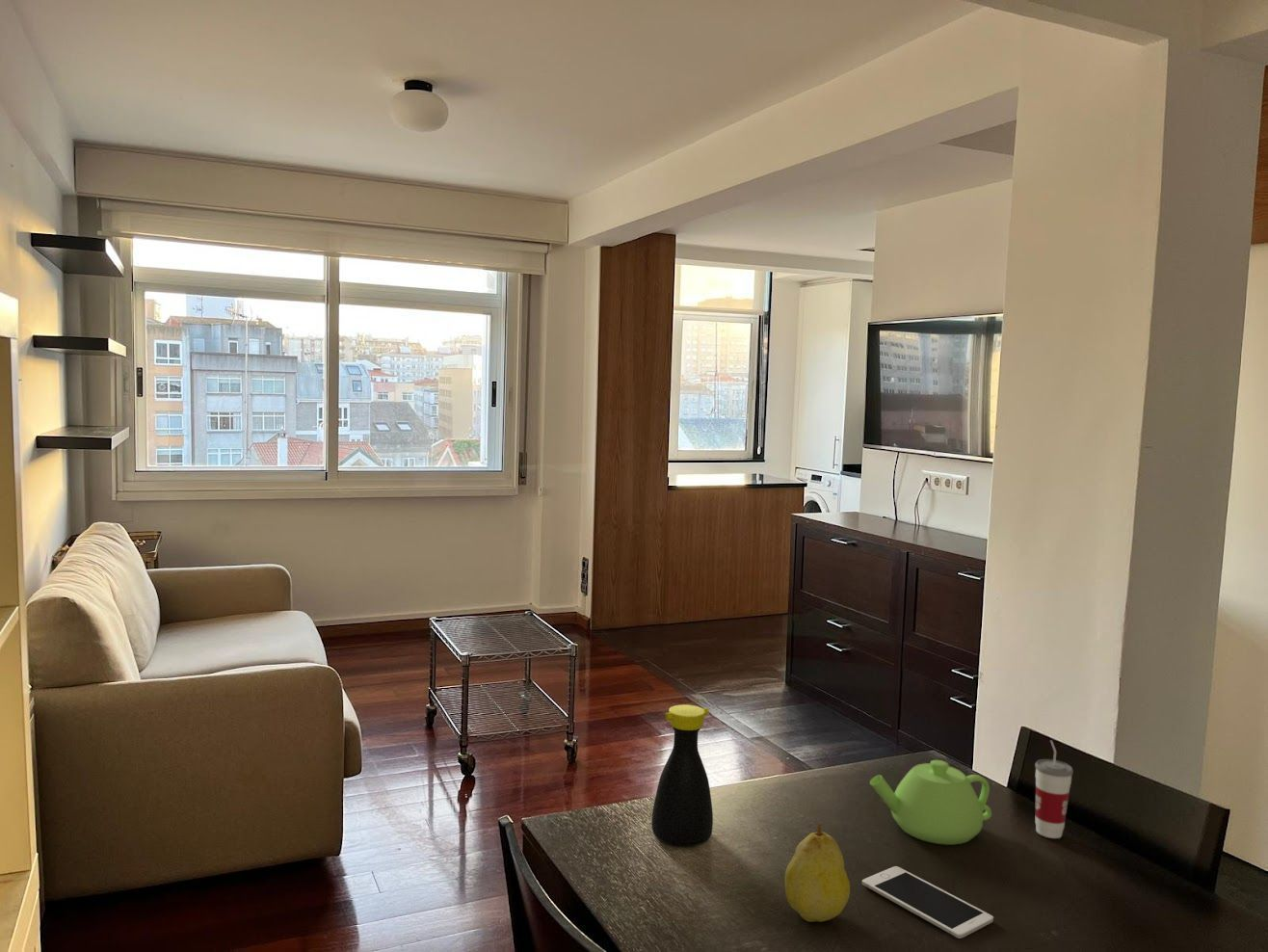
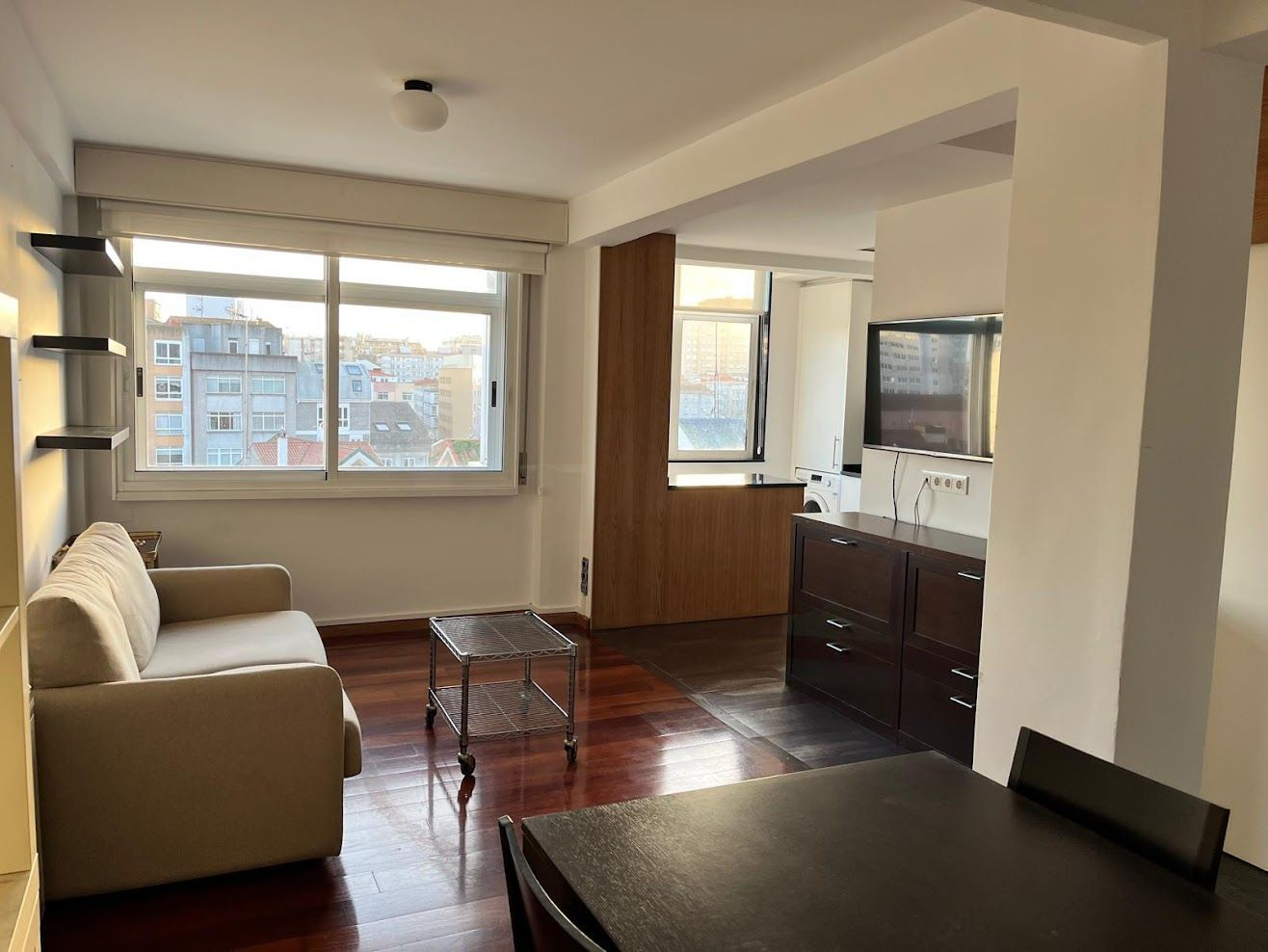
- bottle (684, 772)
- fruit (820, 871)
- cell phone (925, 900)
- cup (1052, 787)
- teapot (931, 795)
